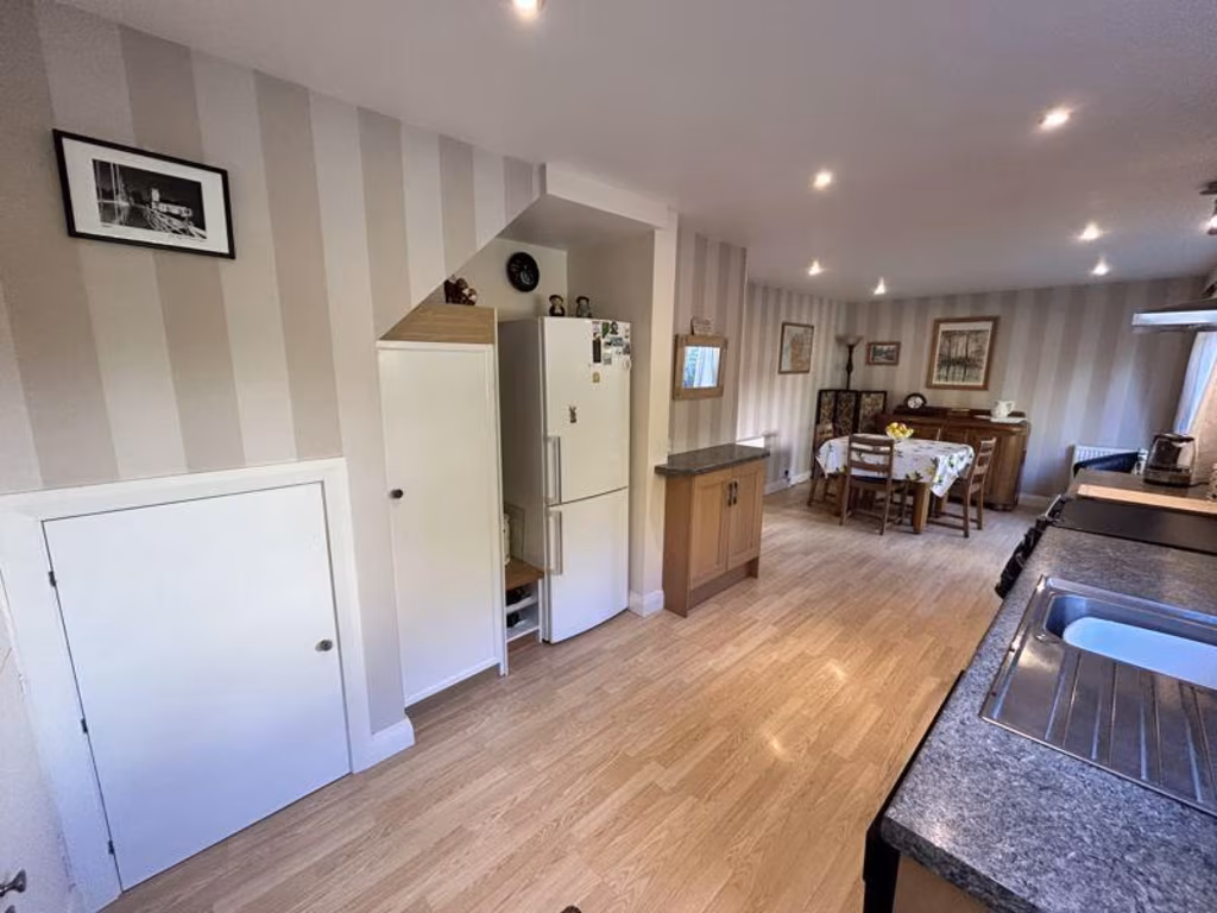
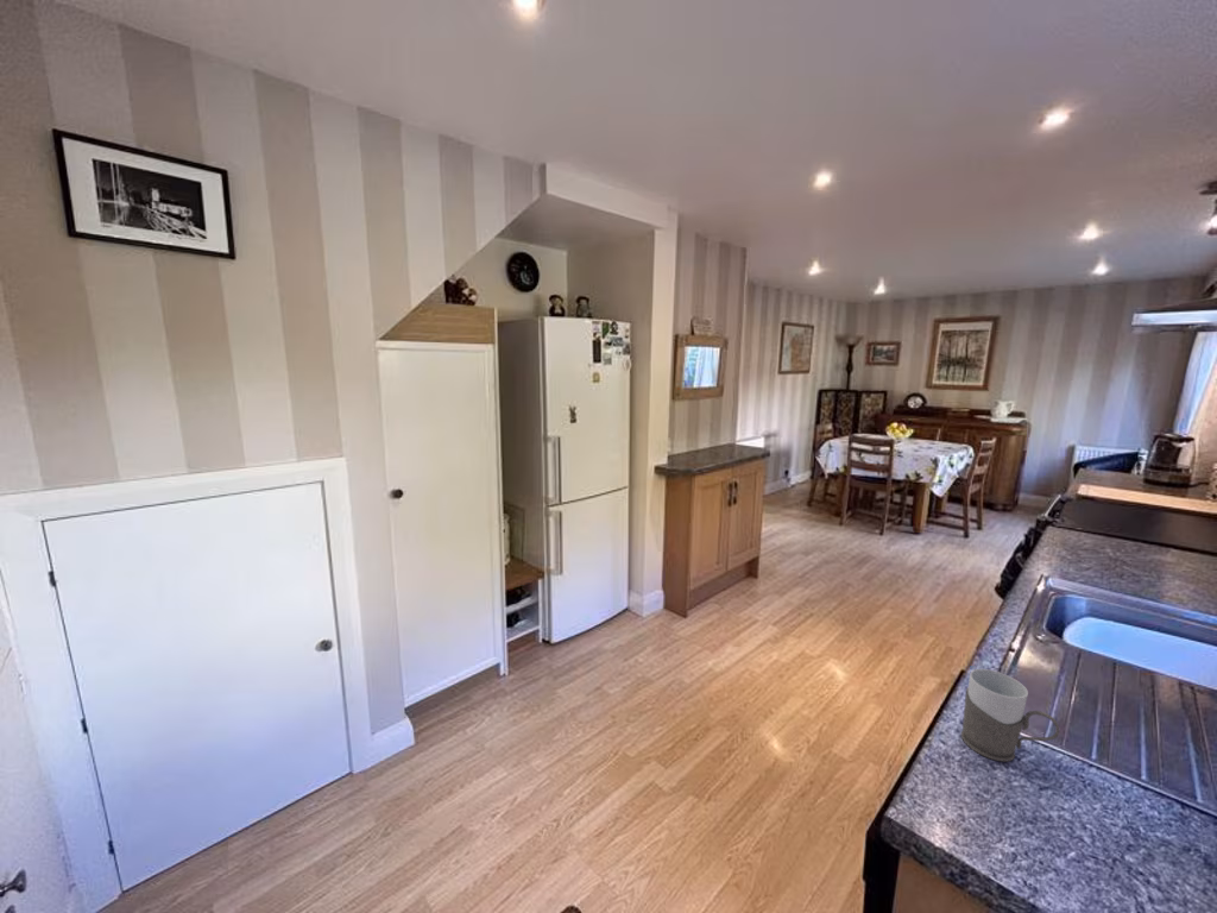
+ mug (1008, 719)
